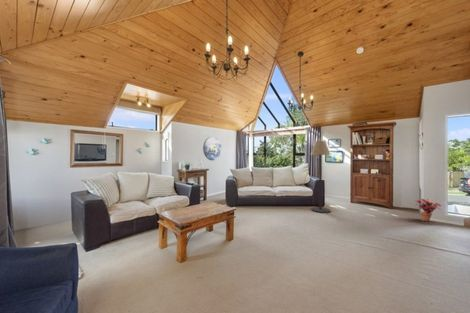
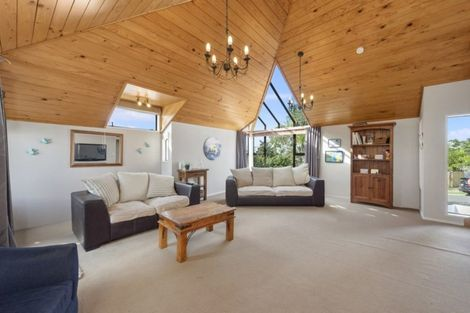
- floor lamp (320, 175)
- potted plant (427, 210)
